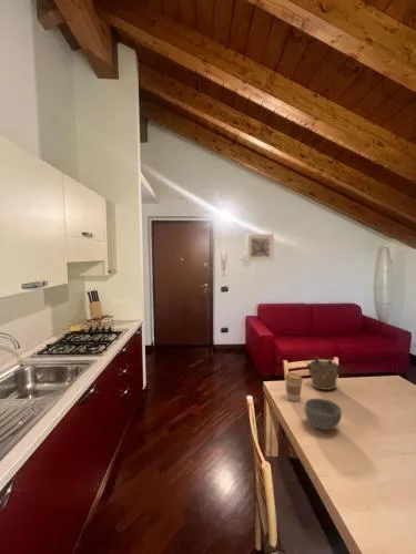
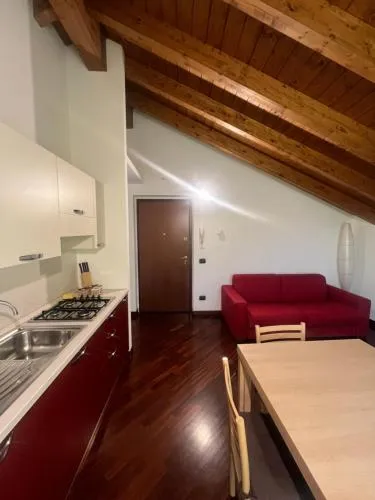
- bowl (322, 416)
- teapot (322, 371)
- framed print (260, 247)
- coffee cup (293, 386)
